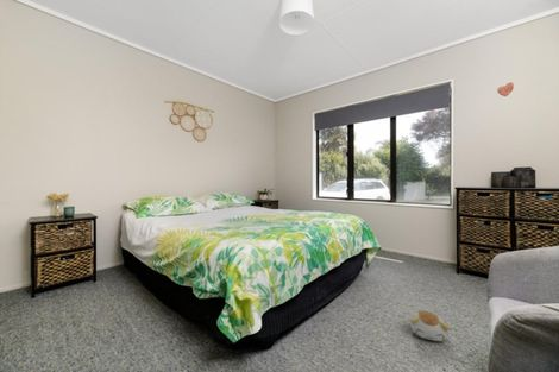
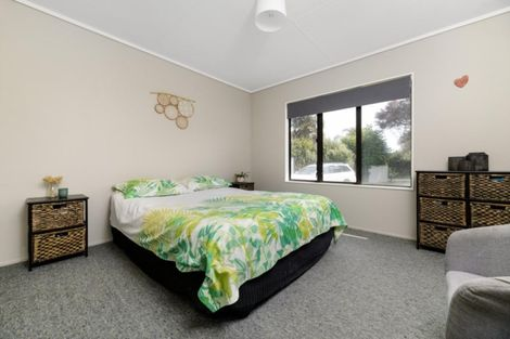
- plush toy (427, 322)
